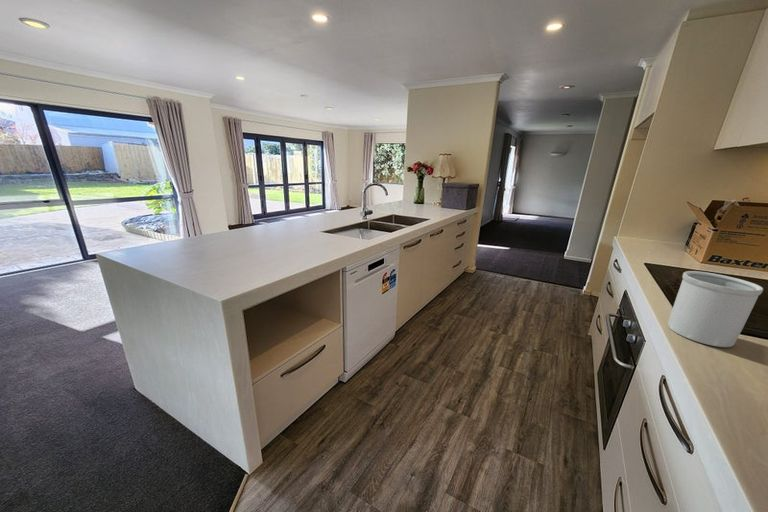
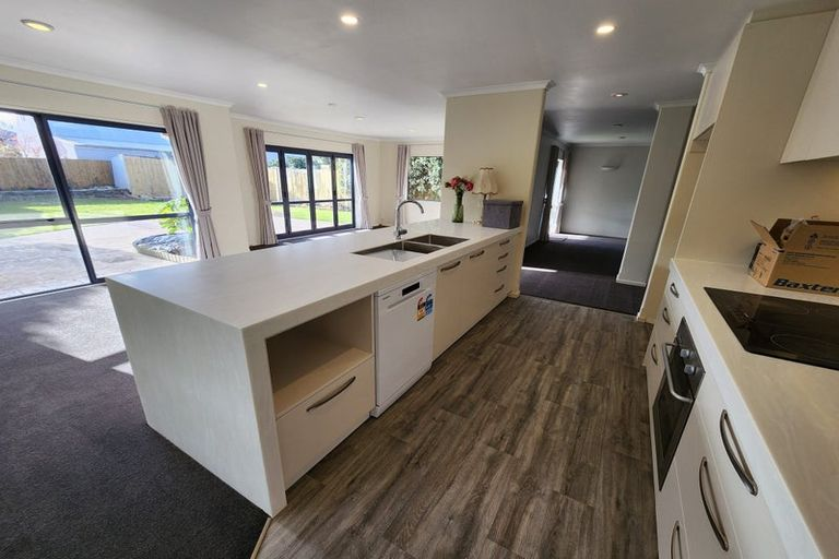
- utensil holder (709, 307)
